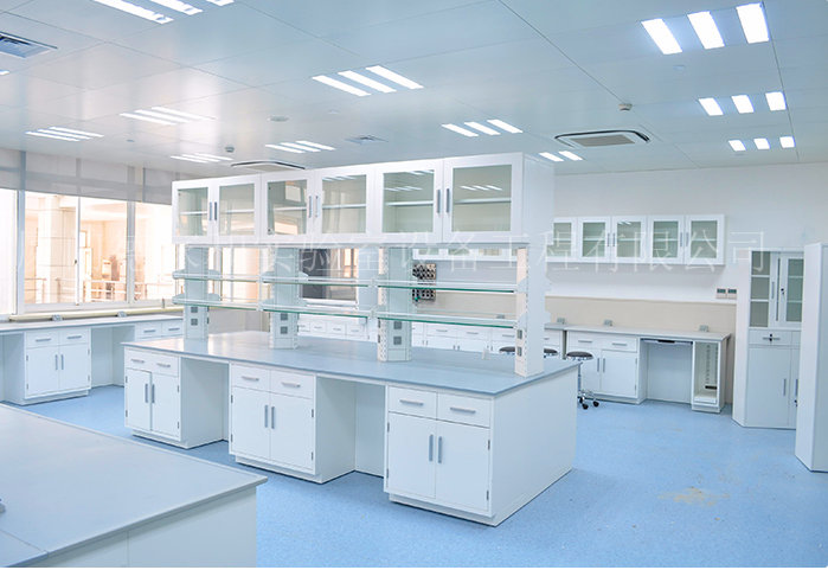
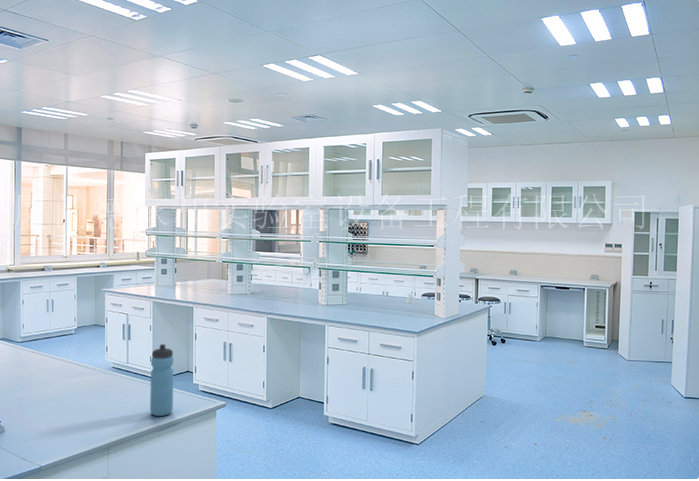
+ water bottle (162, 378)
